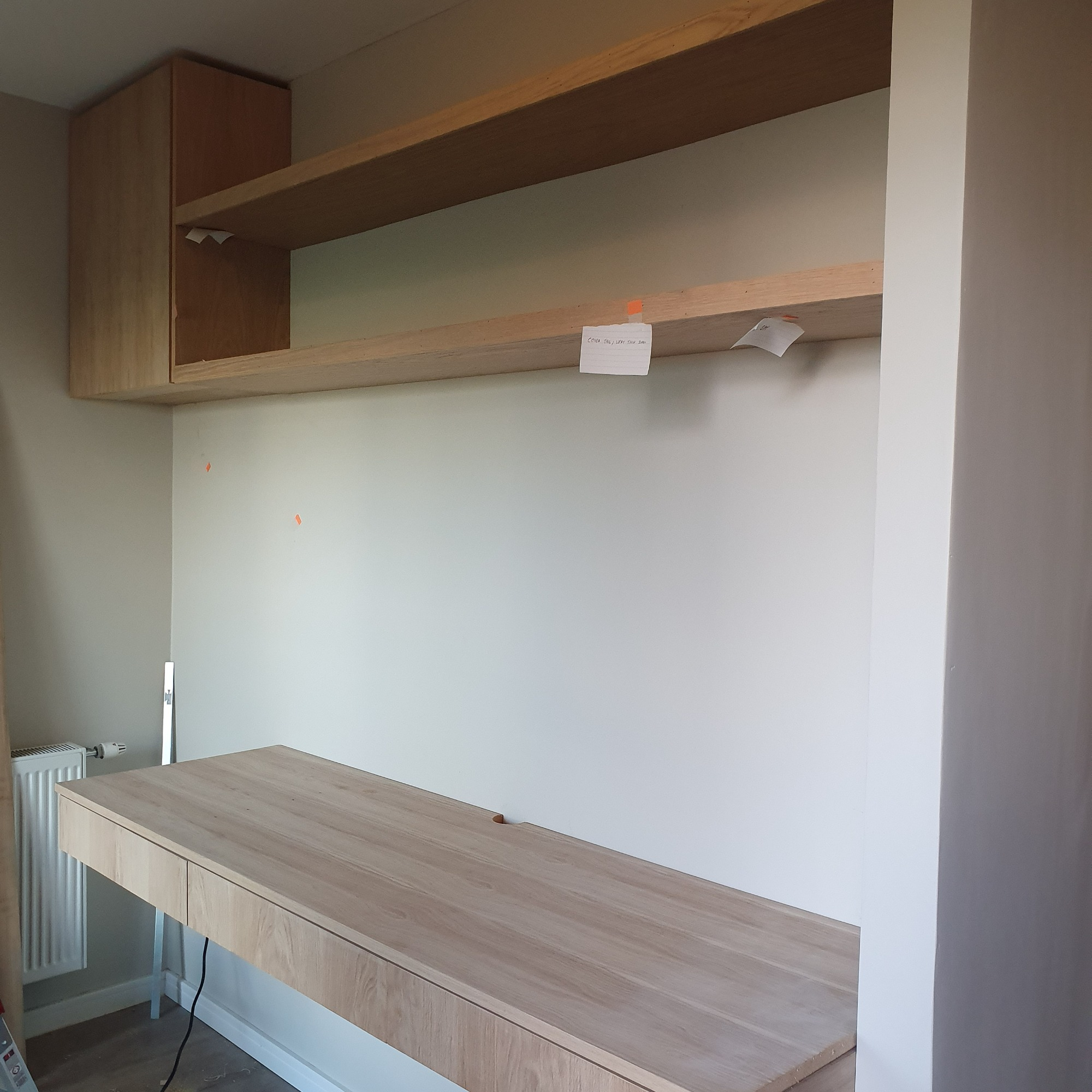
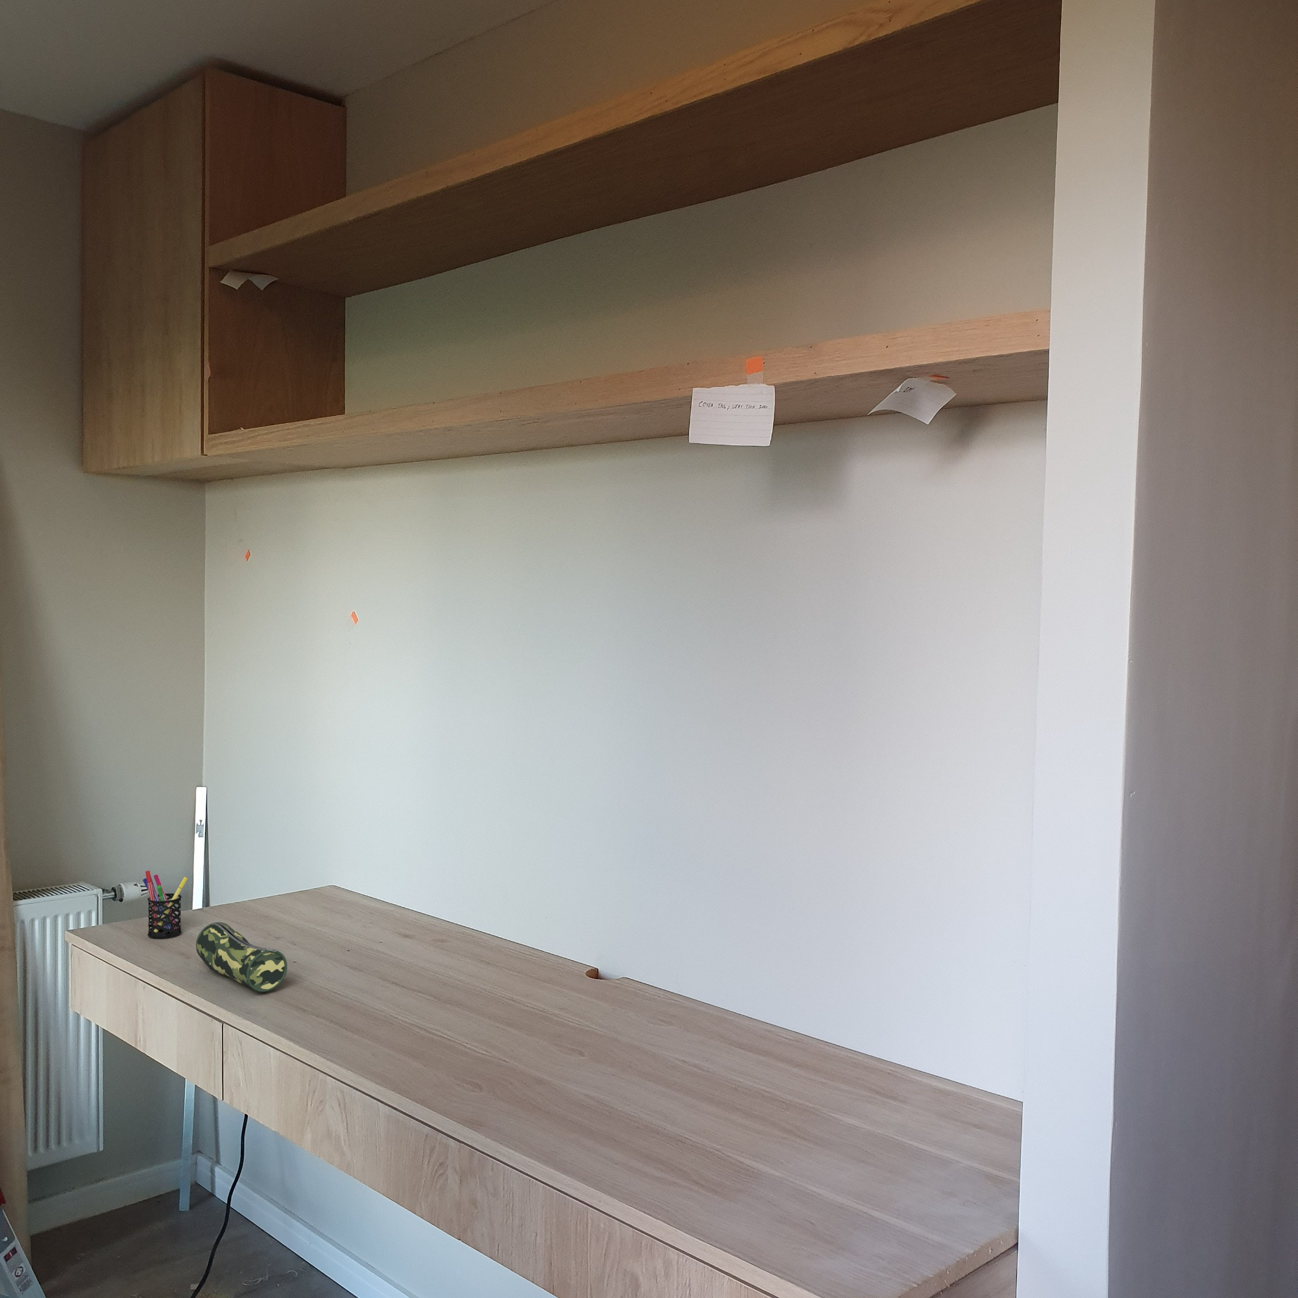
+ pencil case (241, 958)
+ pen holder (162, 902)
